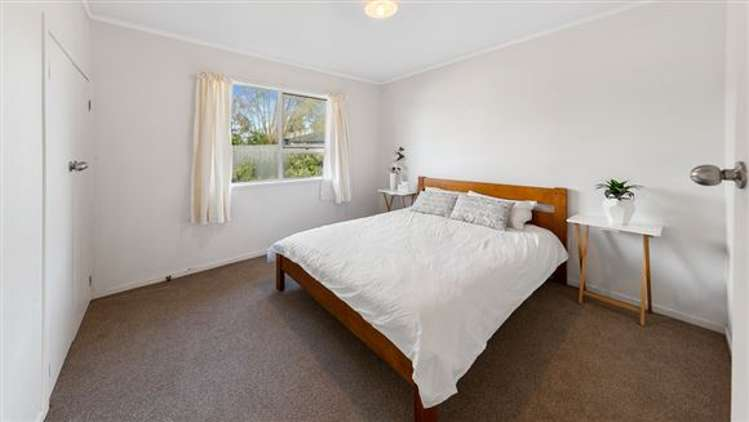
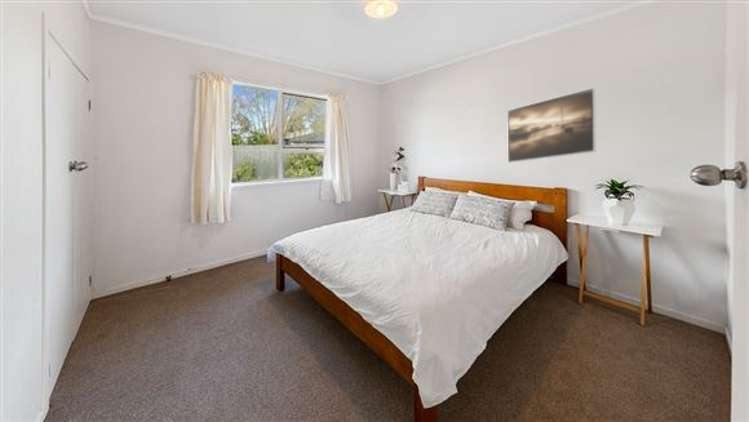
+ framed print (547, 129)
